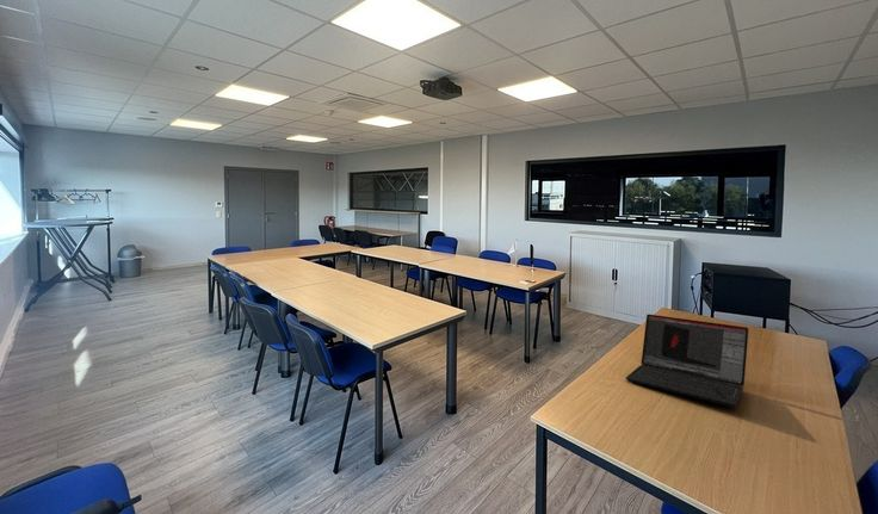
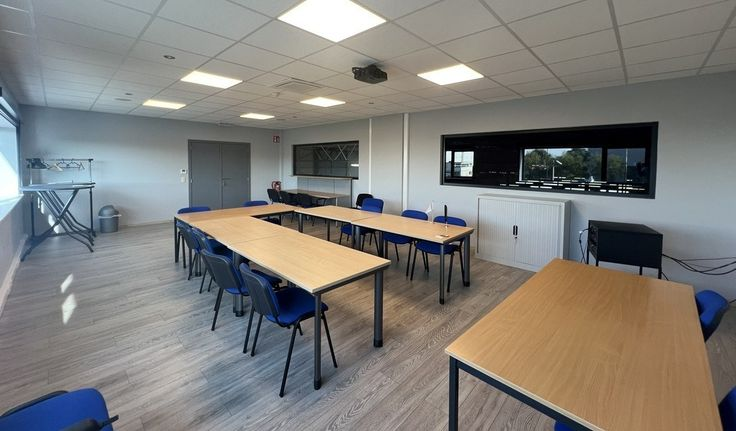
- laptop (685, 354)
